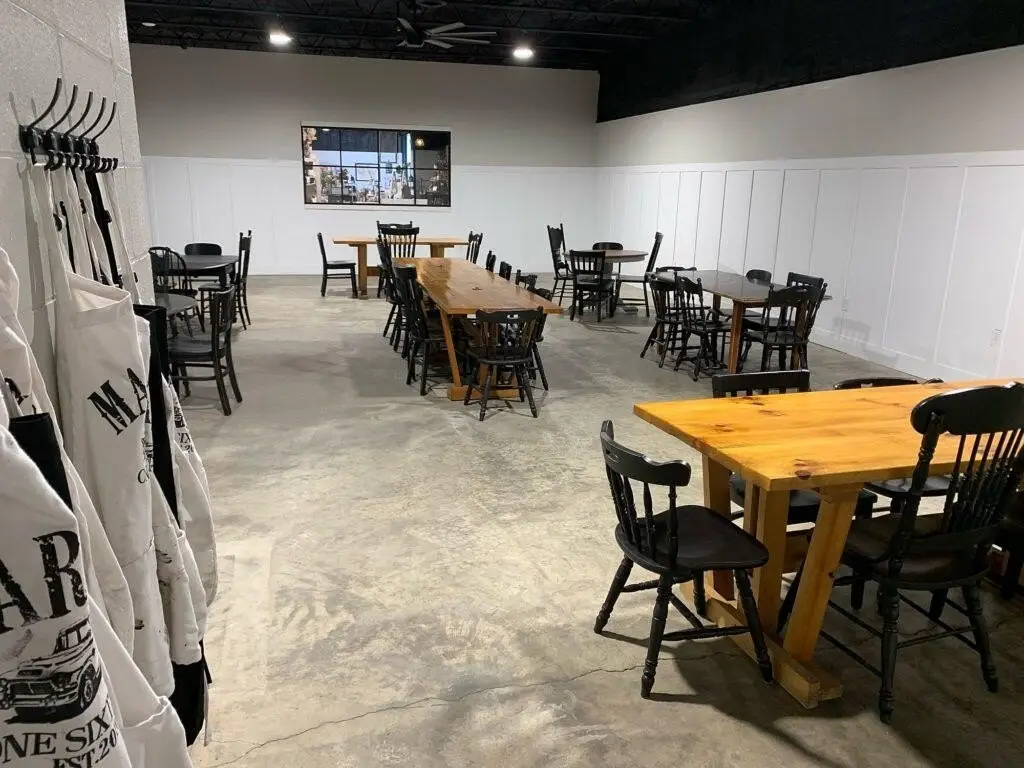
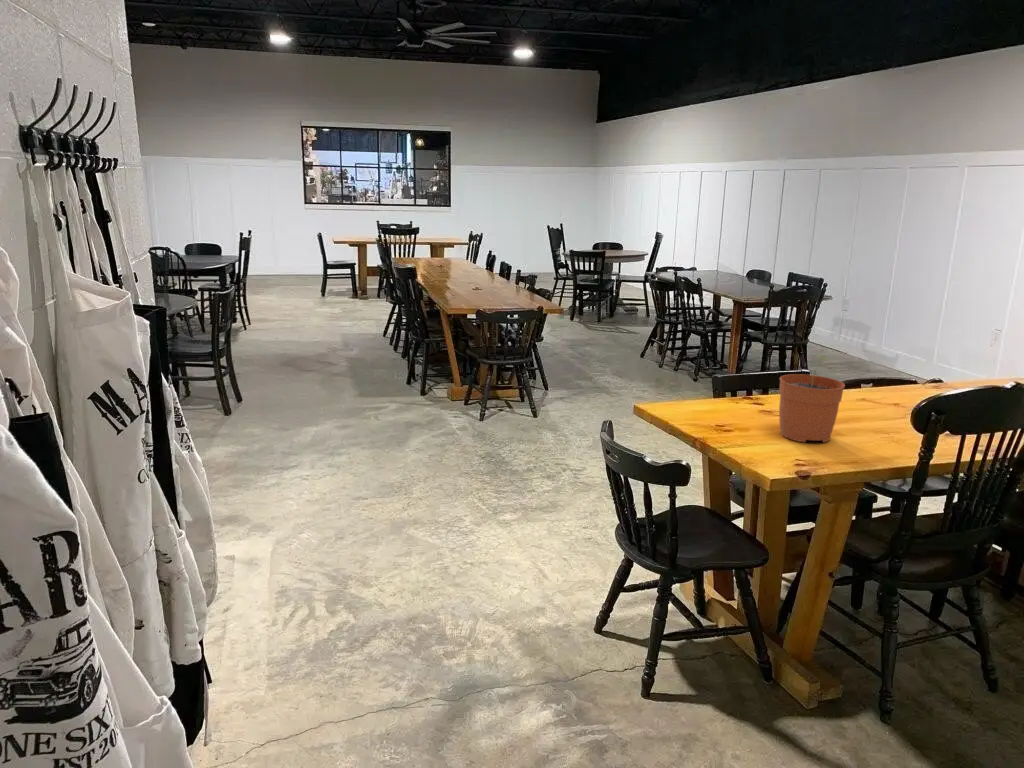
+ plant pot (810, 395)
